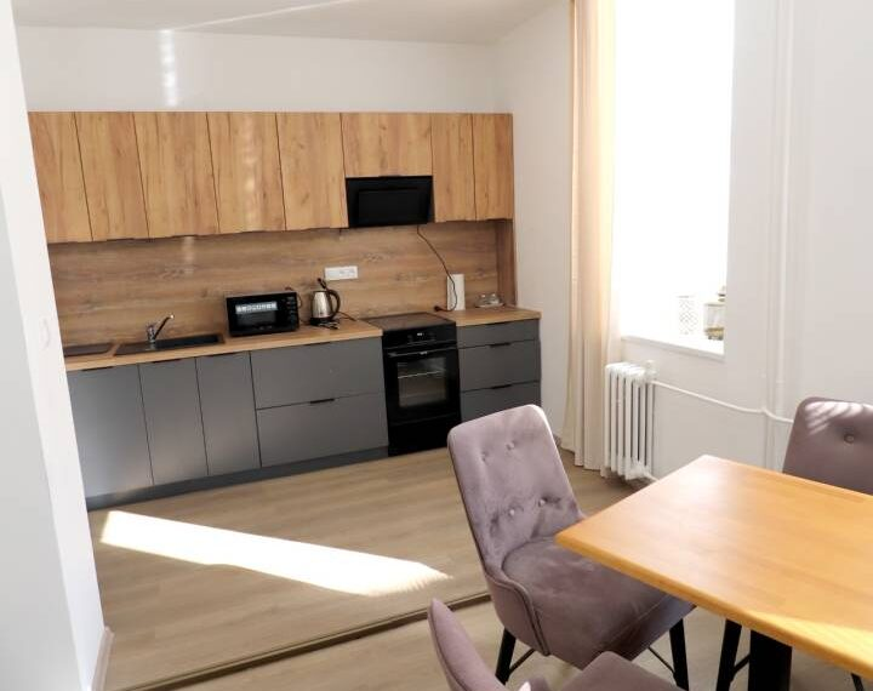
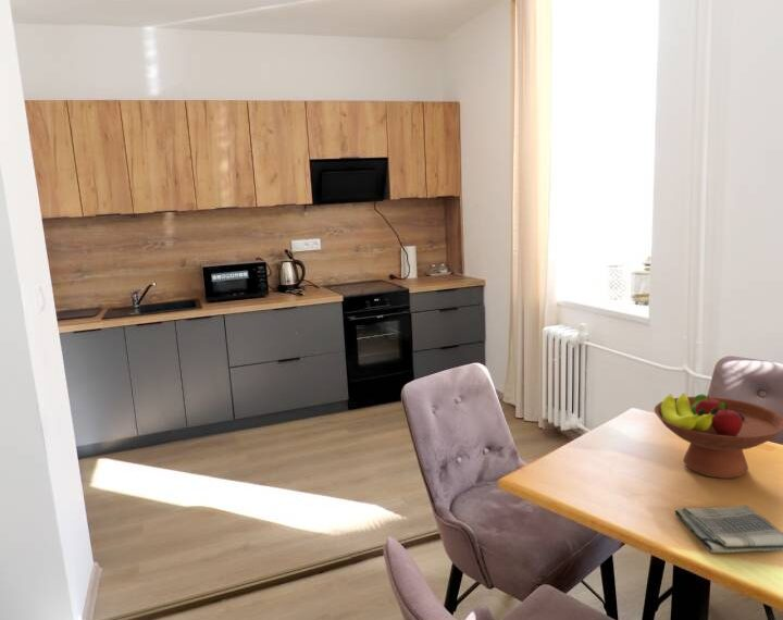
+ fruit bowl (717, 431)
+ dish towel (730, 525)
